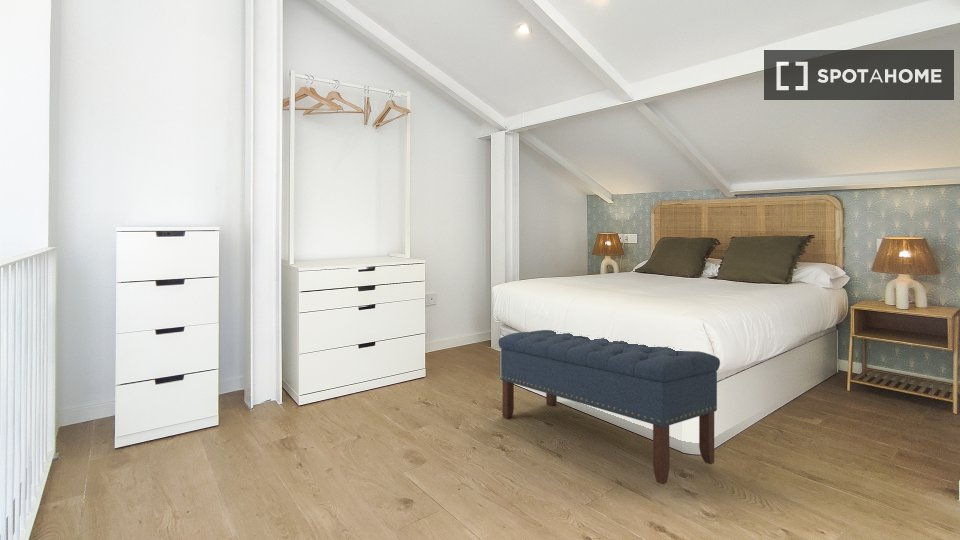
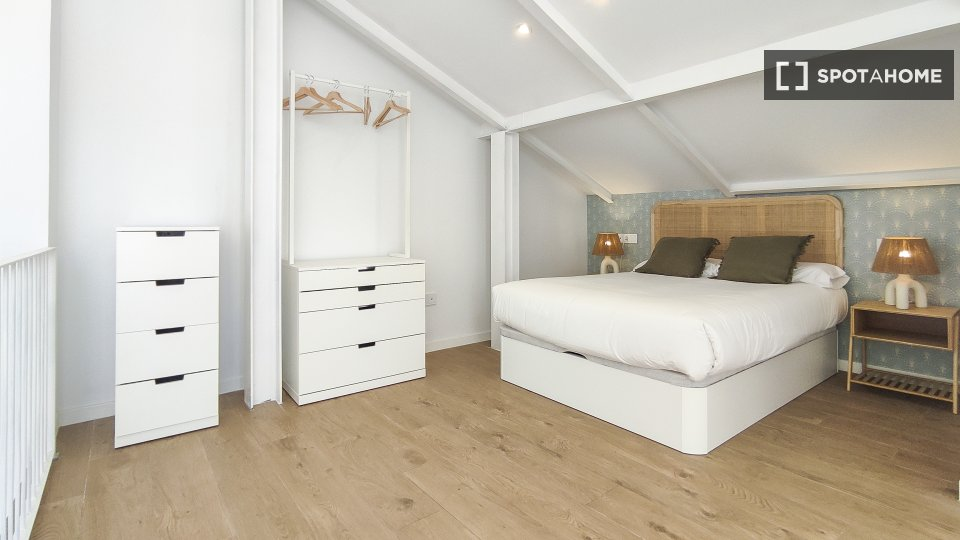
- bench (595, 389)
